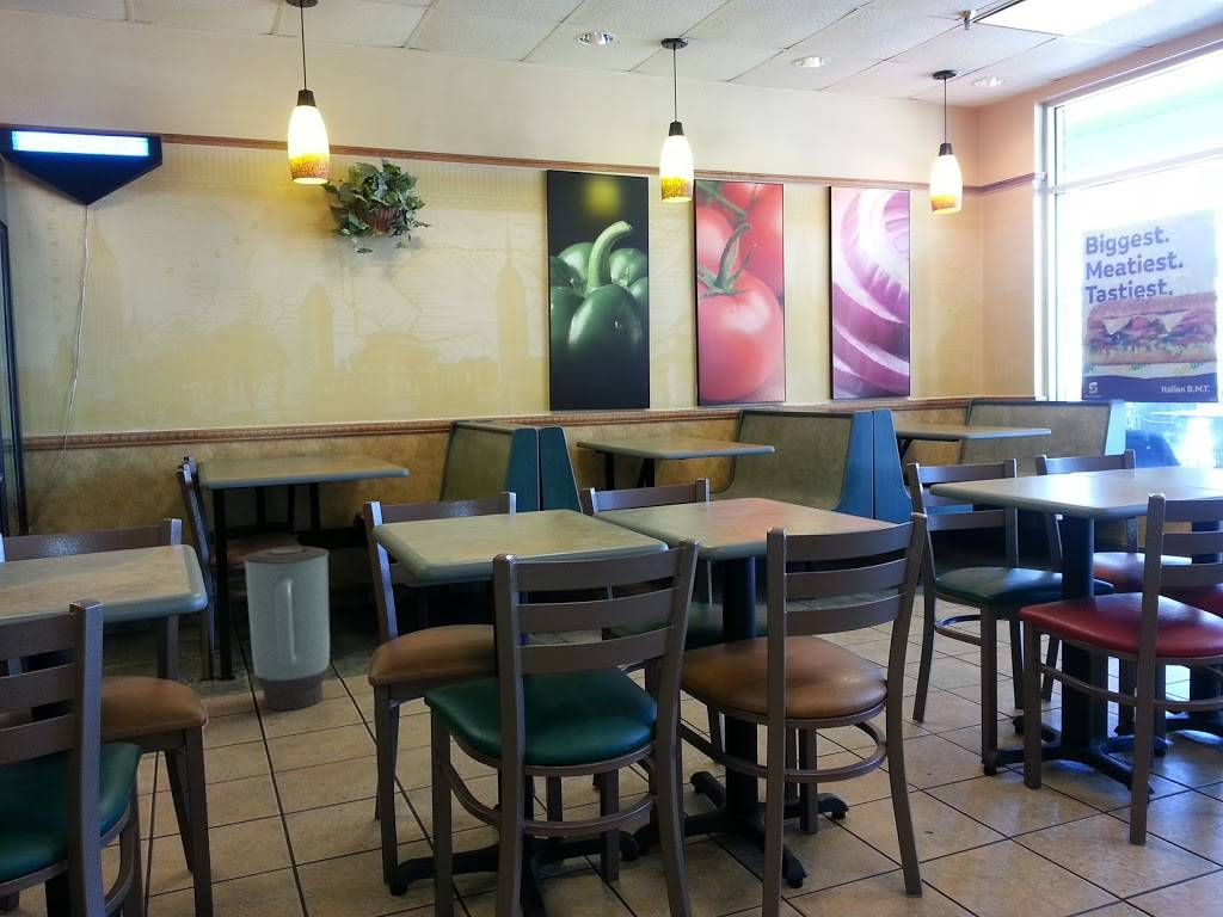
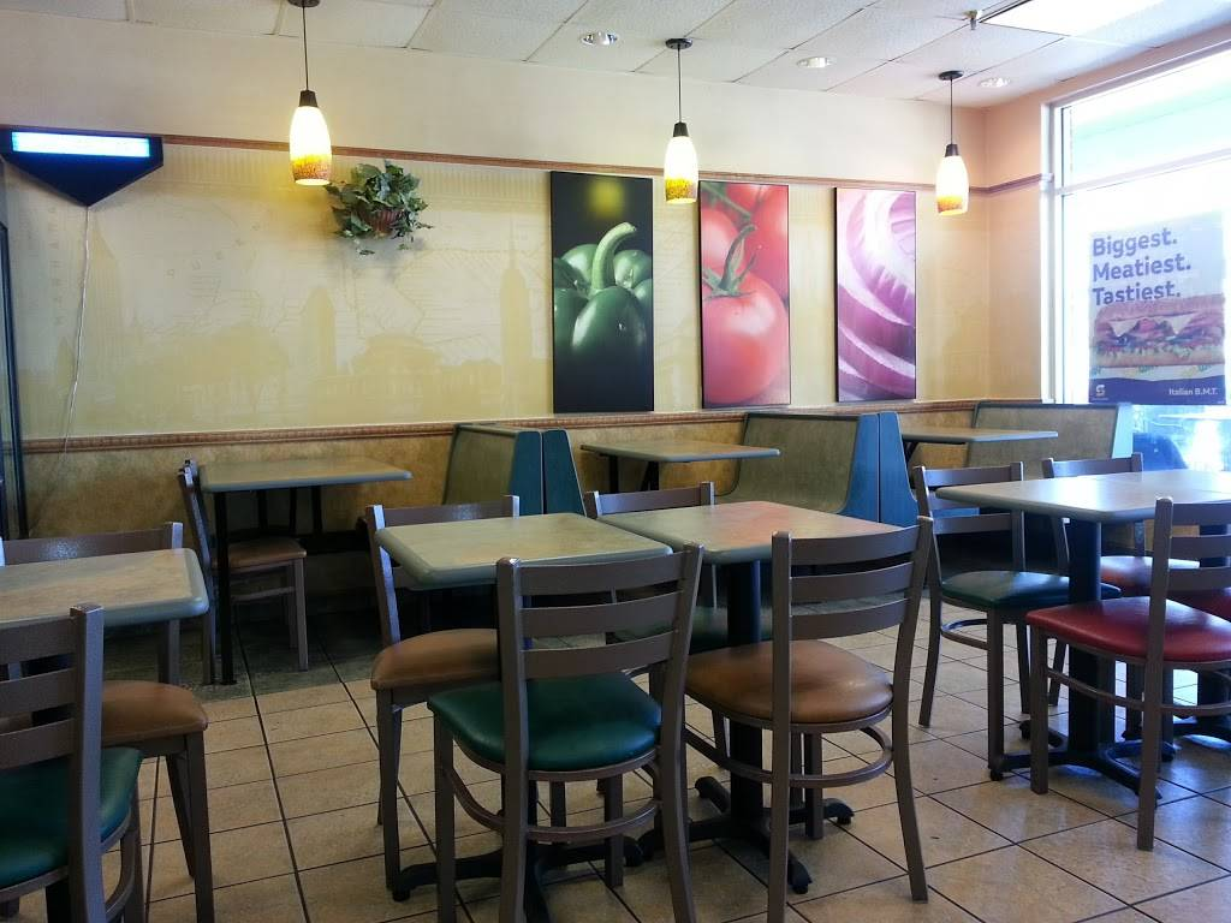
- trash can (289, 627)
